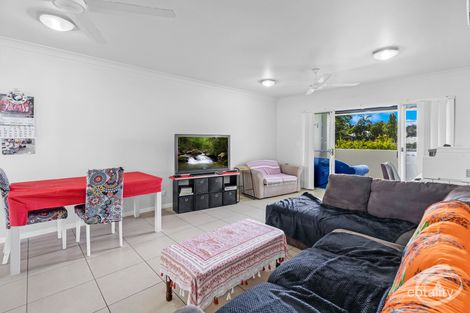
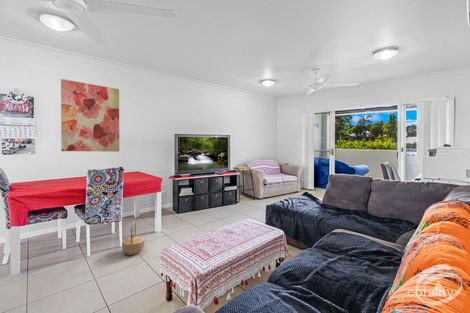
+ wall art (92, 118)
+ basket (133, 237)
